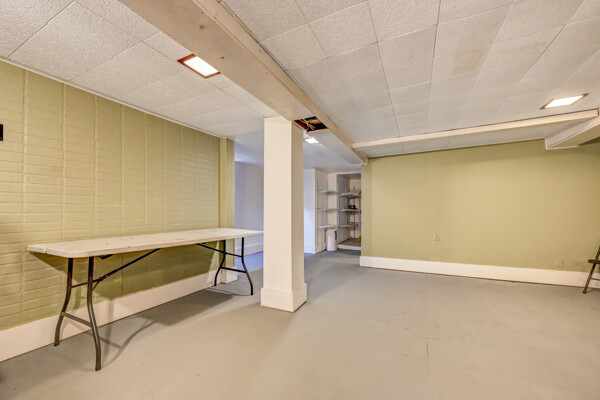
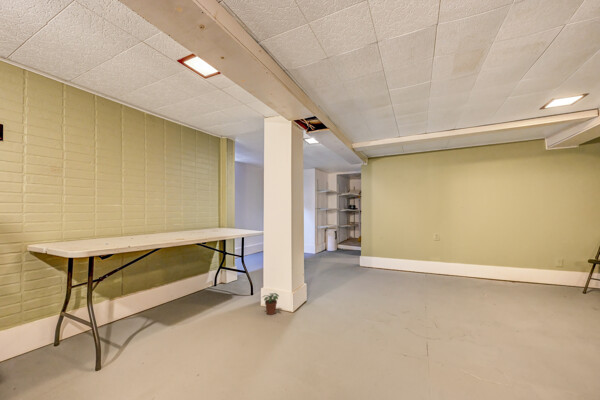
+ potted plant (270, 303)
